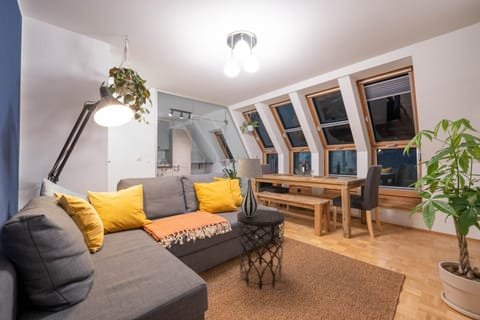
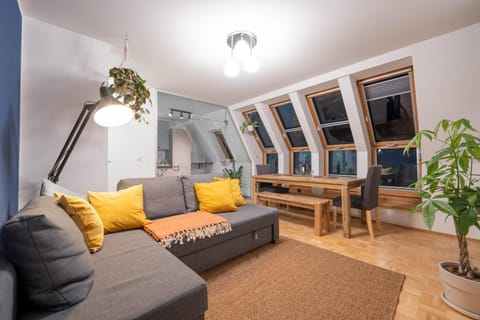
- table lamp (249, 186)
- side table (260, 245)
